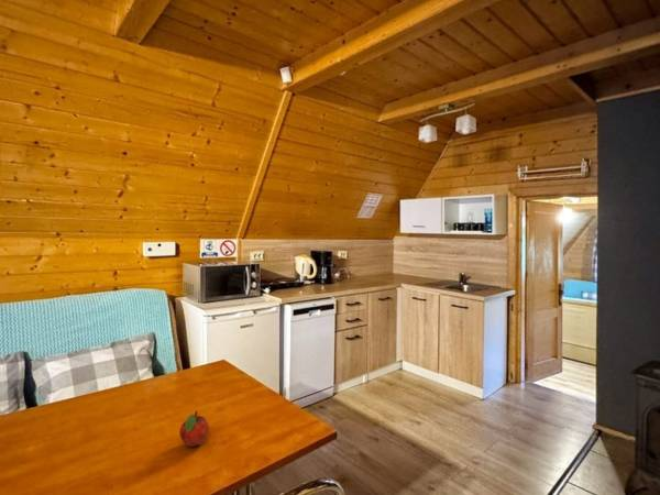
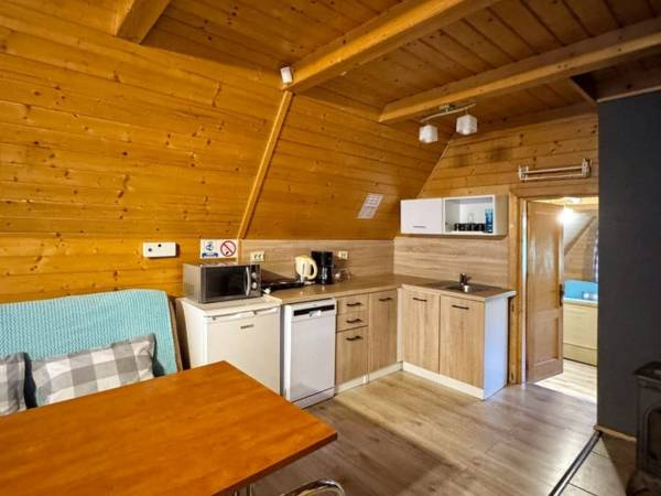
- fruit (194, 428)
